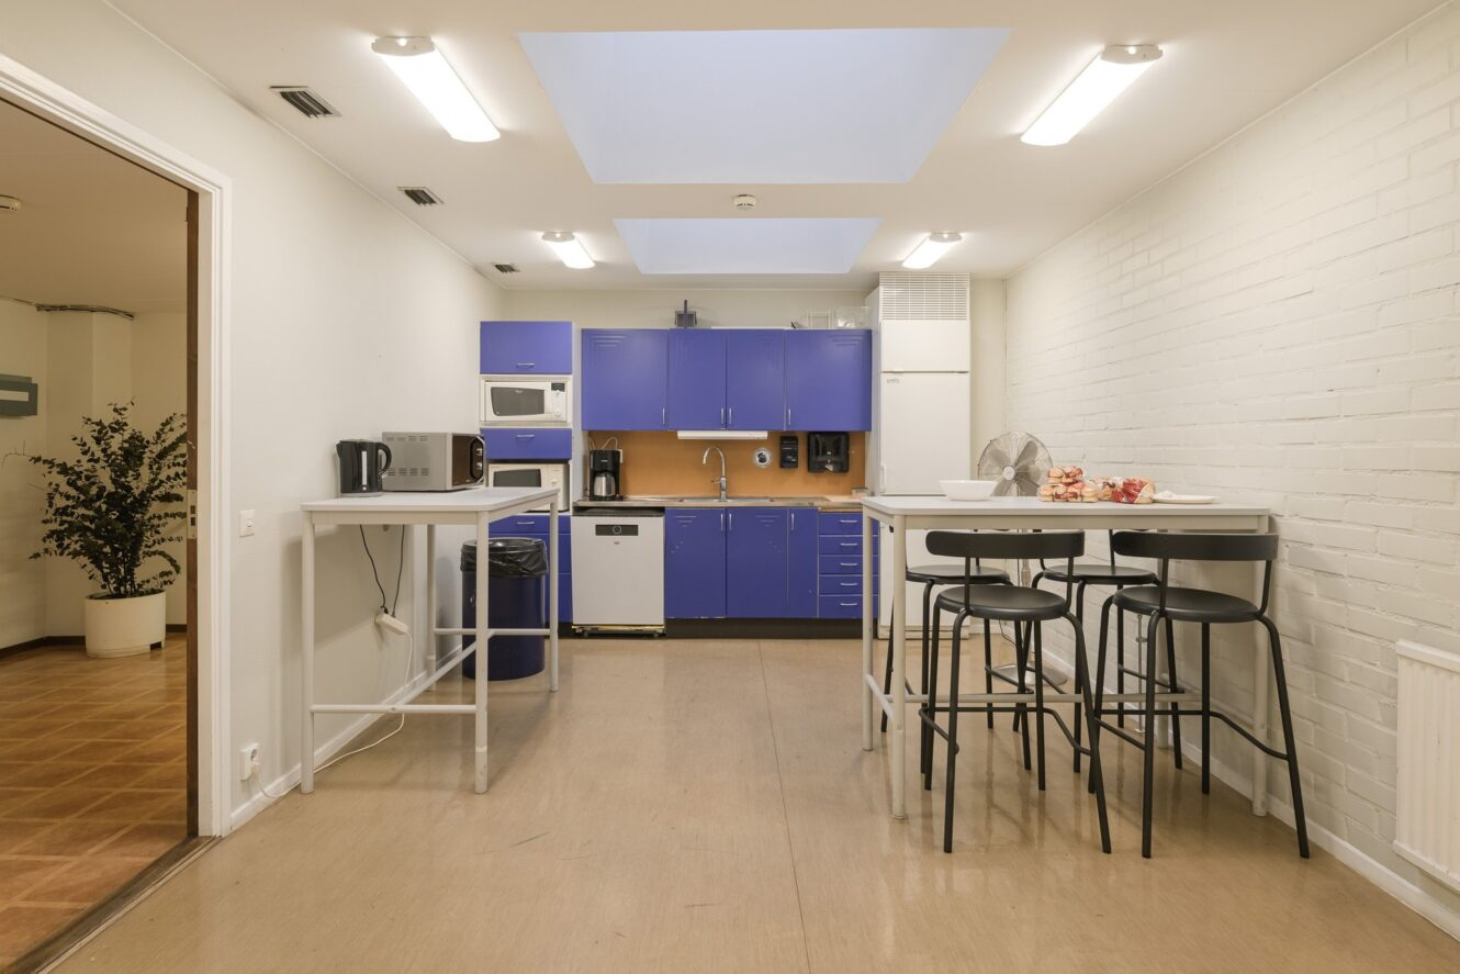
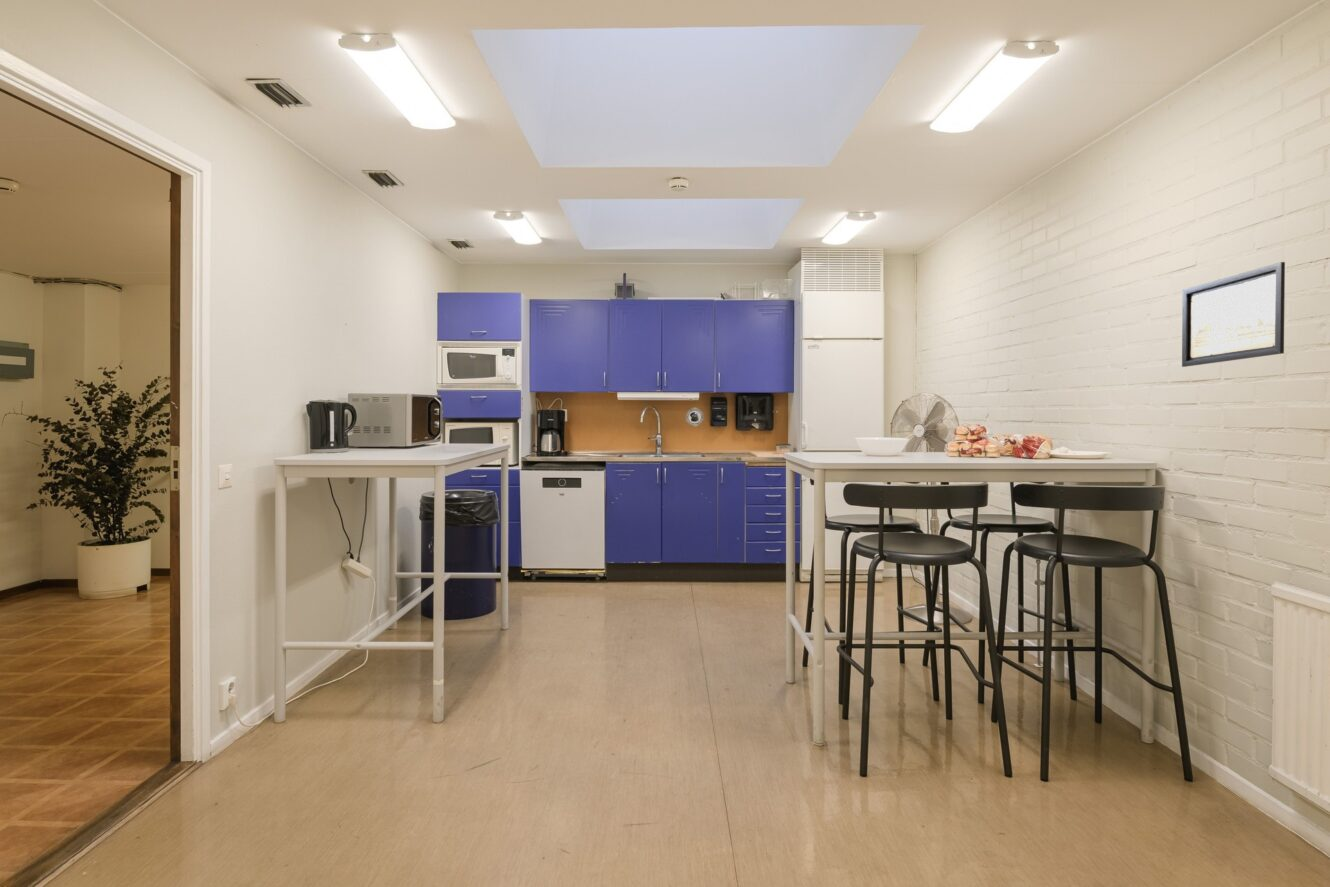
+ wall art (1229, 318)
